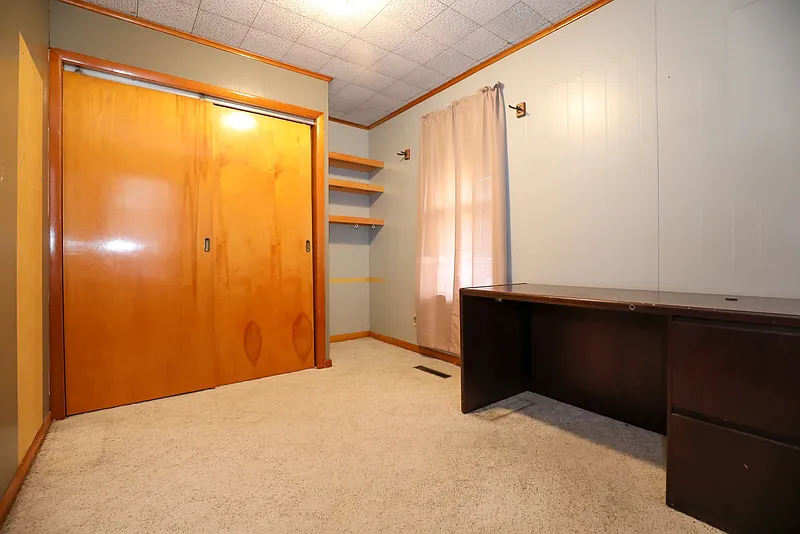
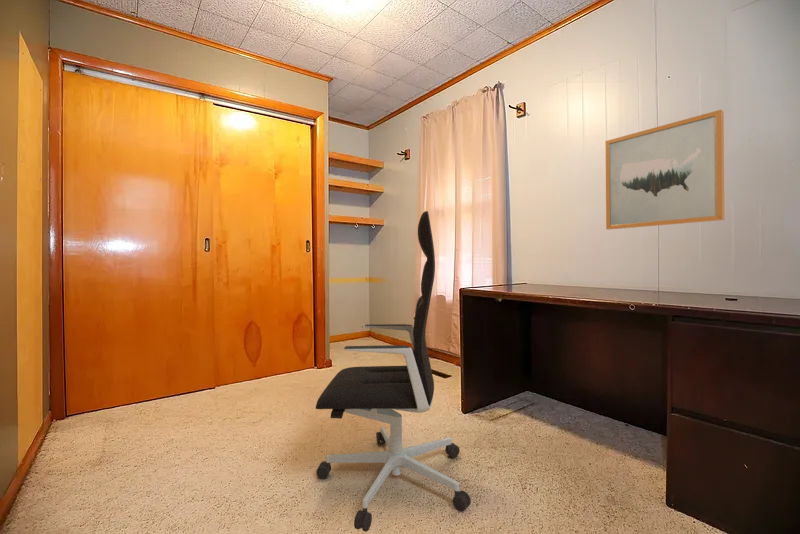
+ office chair (388, 347)
+ wall art (658, 176)
